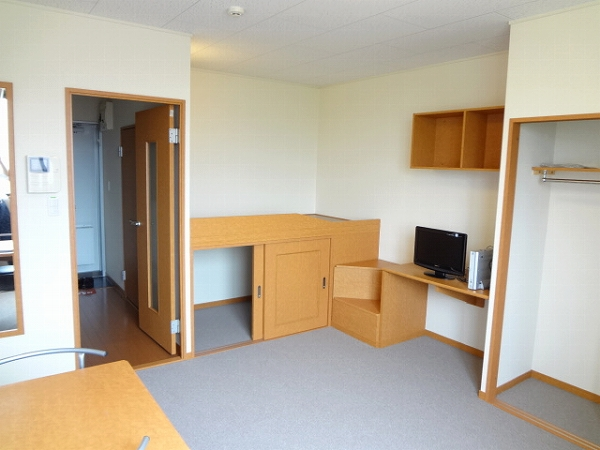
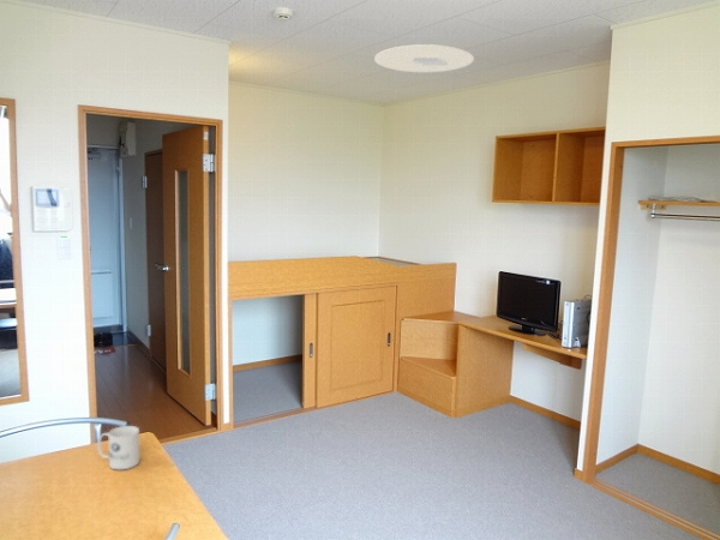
+ ceiling light (424, 54)
+ mug (120, 446)
